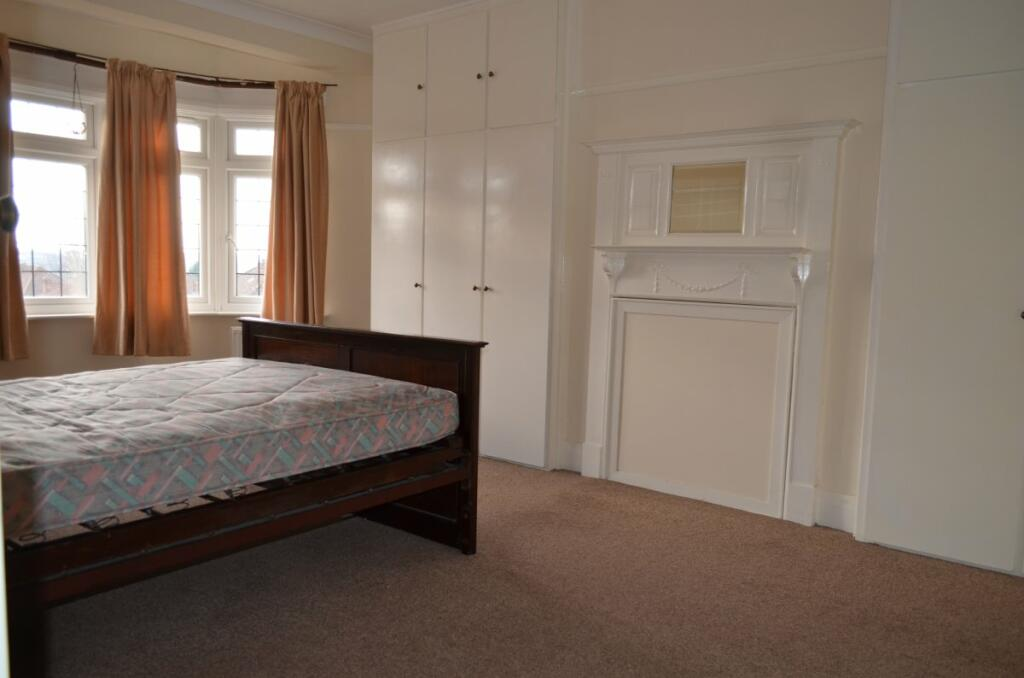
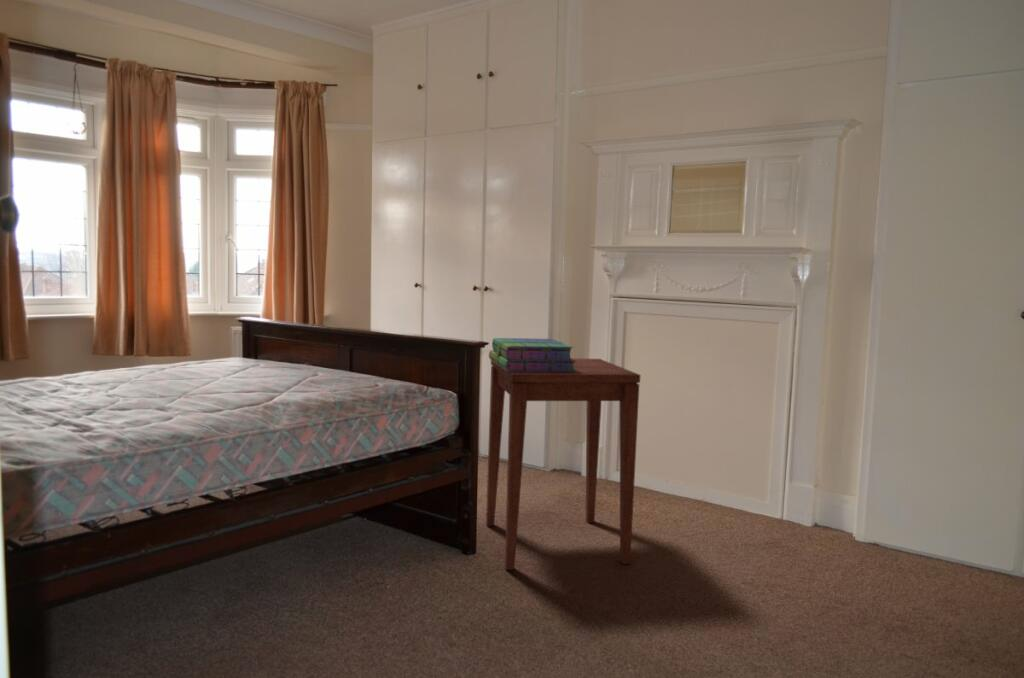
+ side table (586, 455)
+ stack of books (530, 353)
